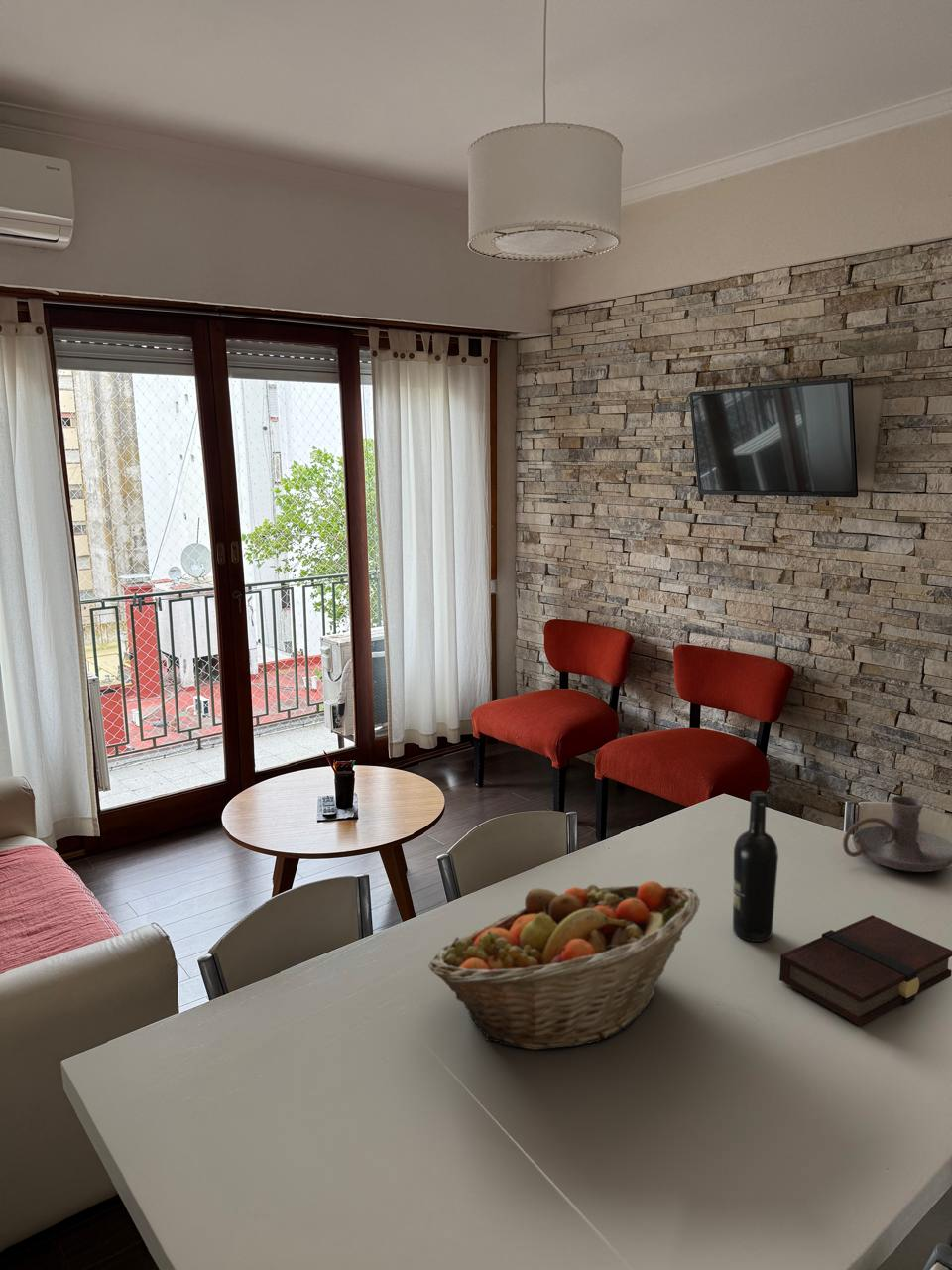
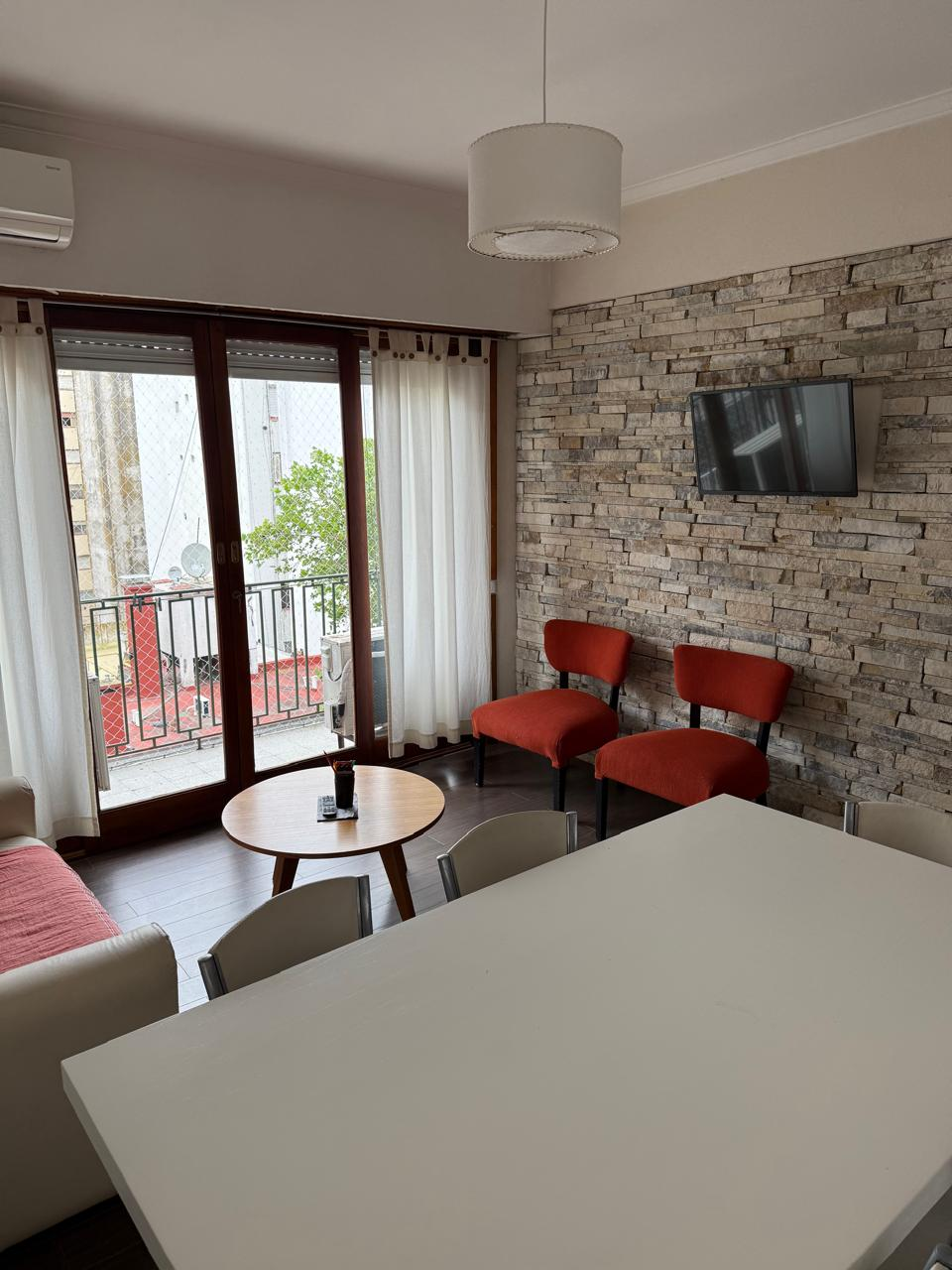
- book (867, 965)
- fruit basket (567, 949)
- candle holder (894, 831)
- wine bottle (755, 863)
